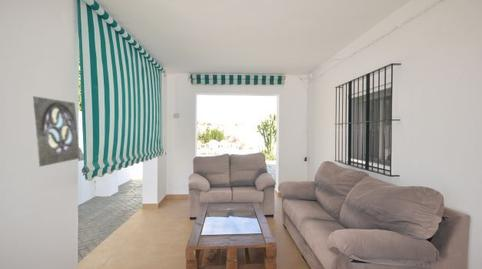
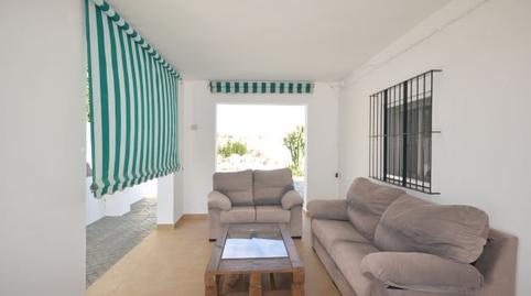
- wall ornament (58, 131)
